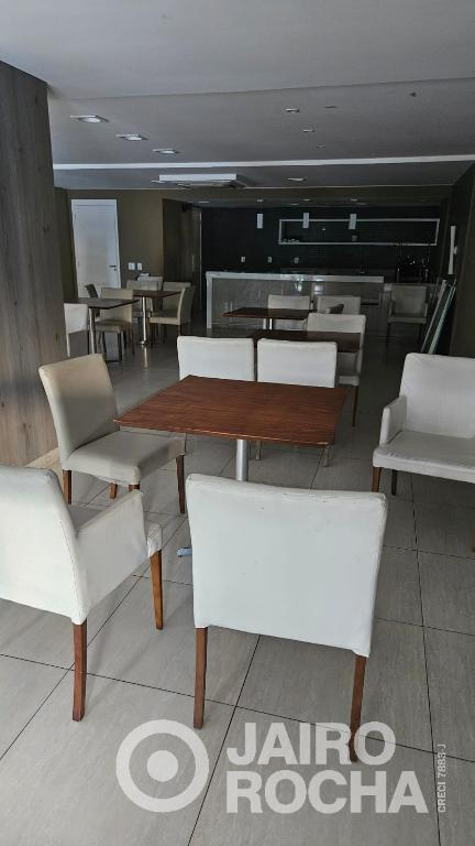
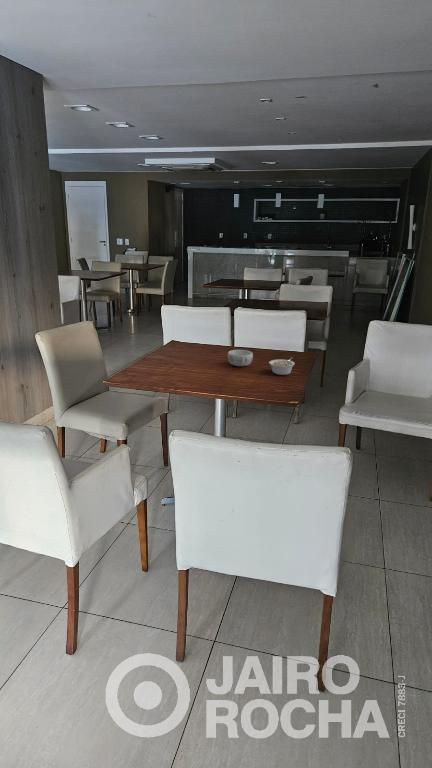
+ decorative bowl (240, 358)
+ legume (281, 366)
